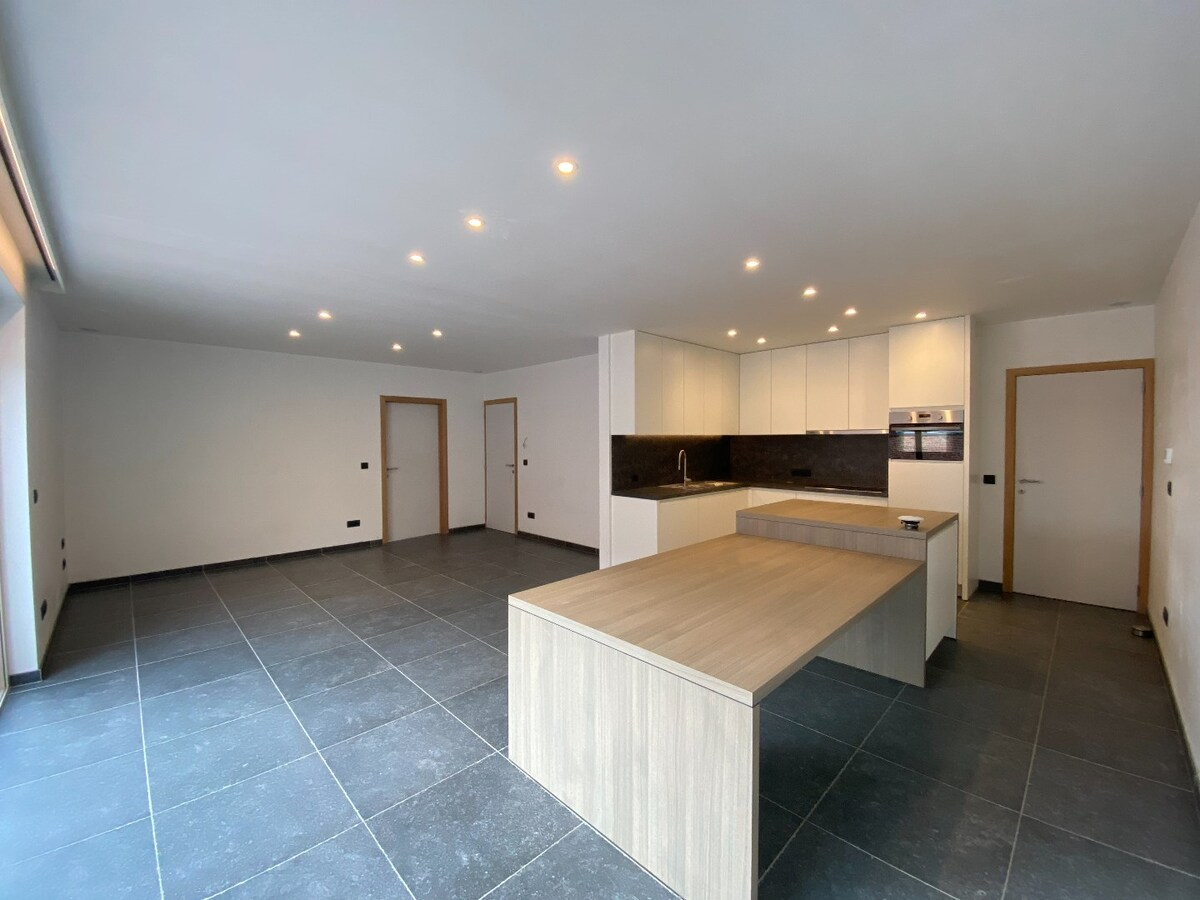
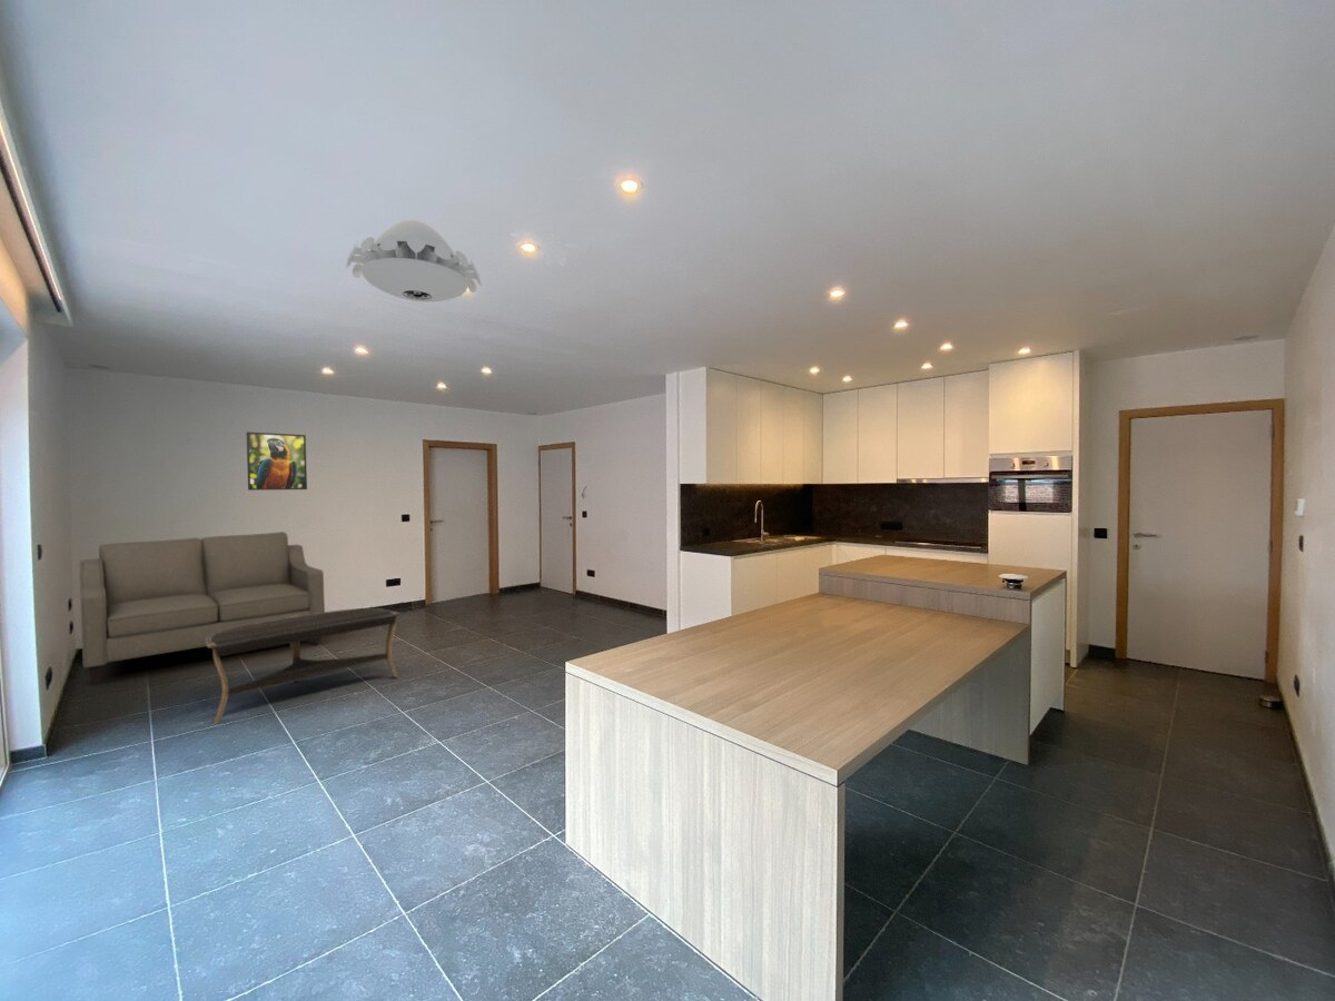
+ coffee table (303, 658)
+ pendant lamp (416, 258)
+ sofa (209, 595)
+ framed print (277, 462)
